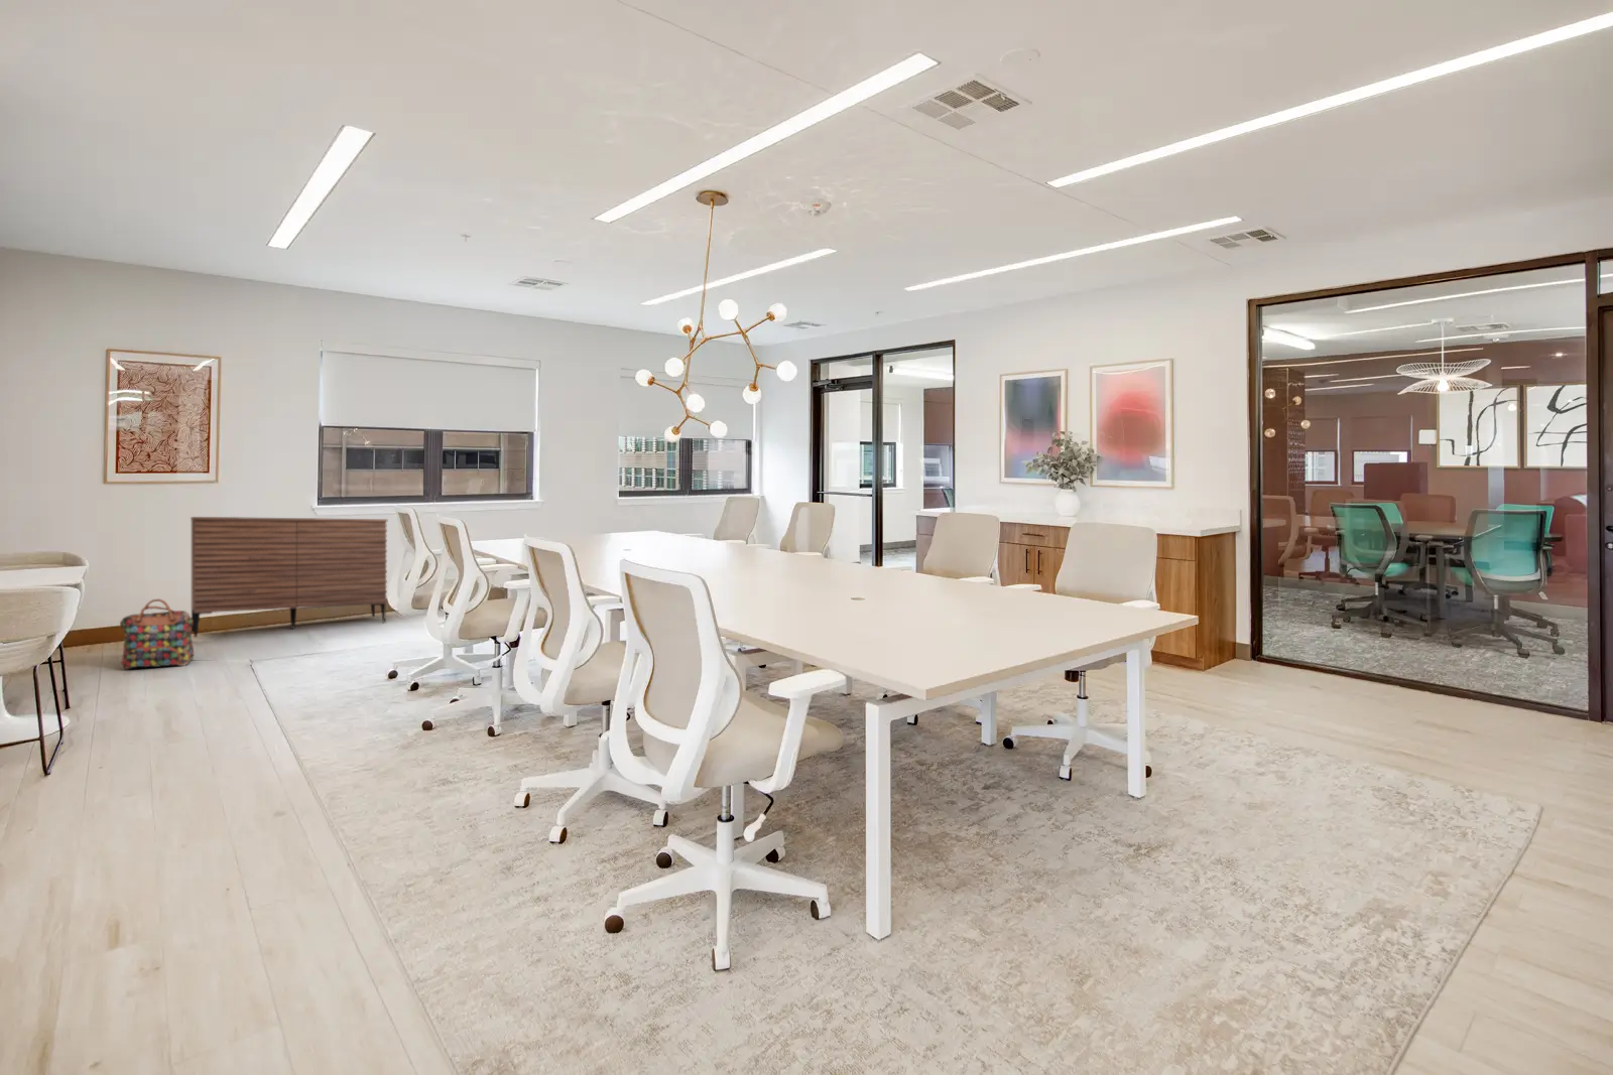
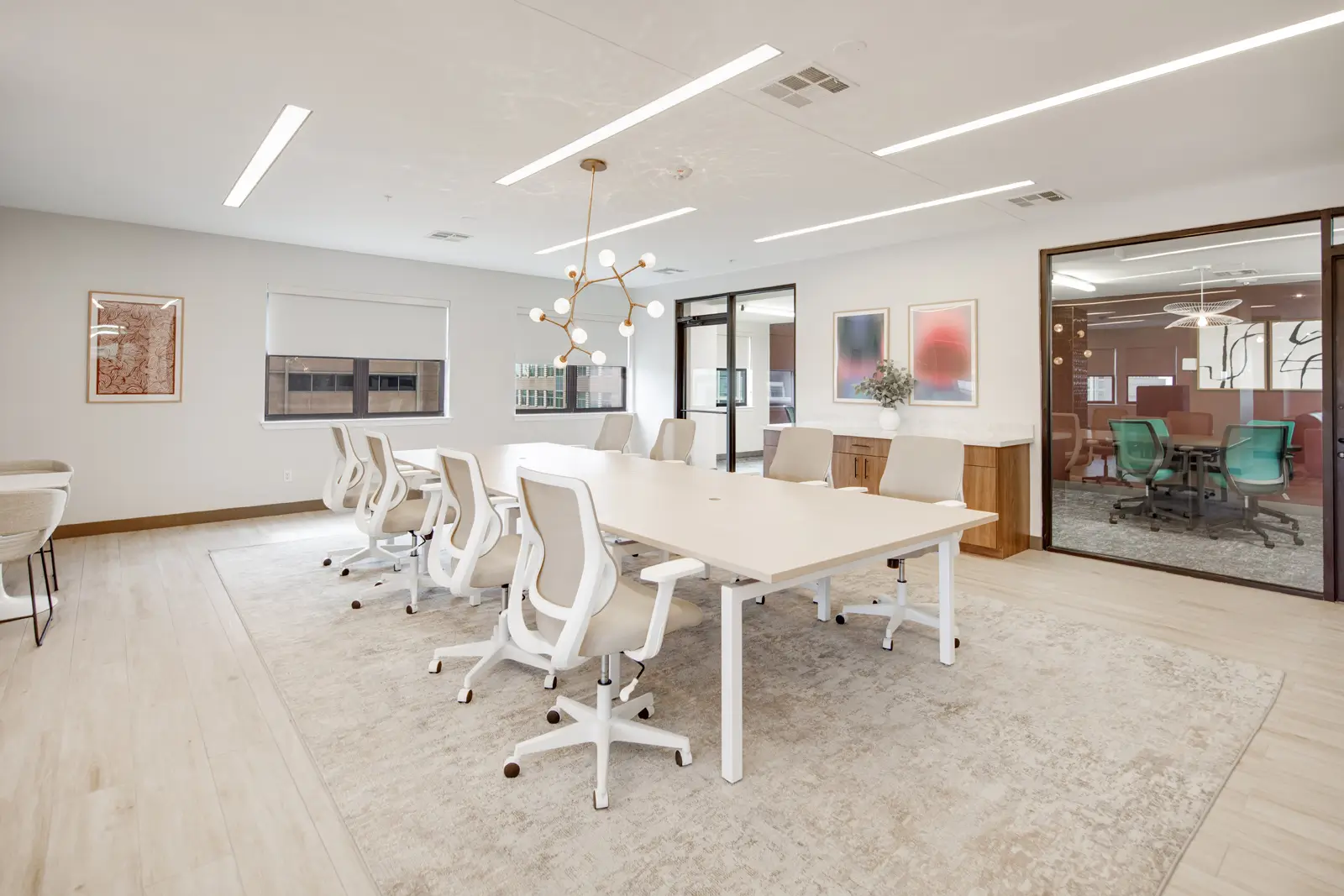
- backpack (156, 632)
- sideboard (293, 573)
